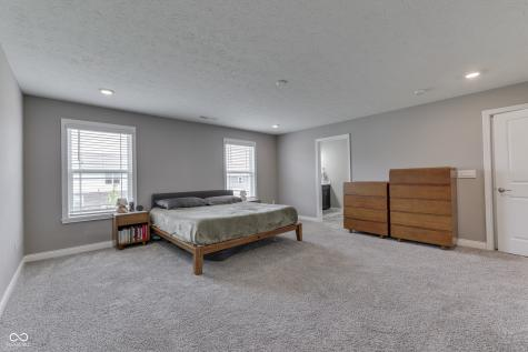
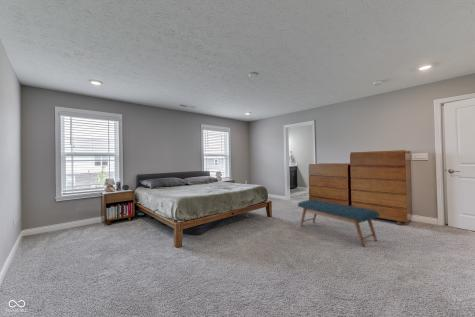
+ bench (334, 218)
